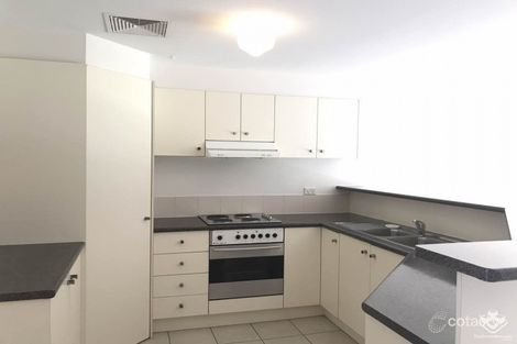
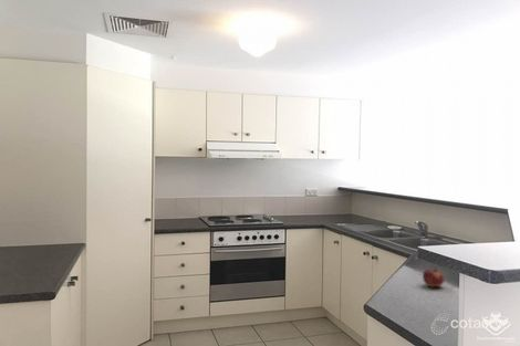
+ fruit (433, 276)
